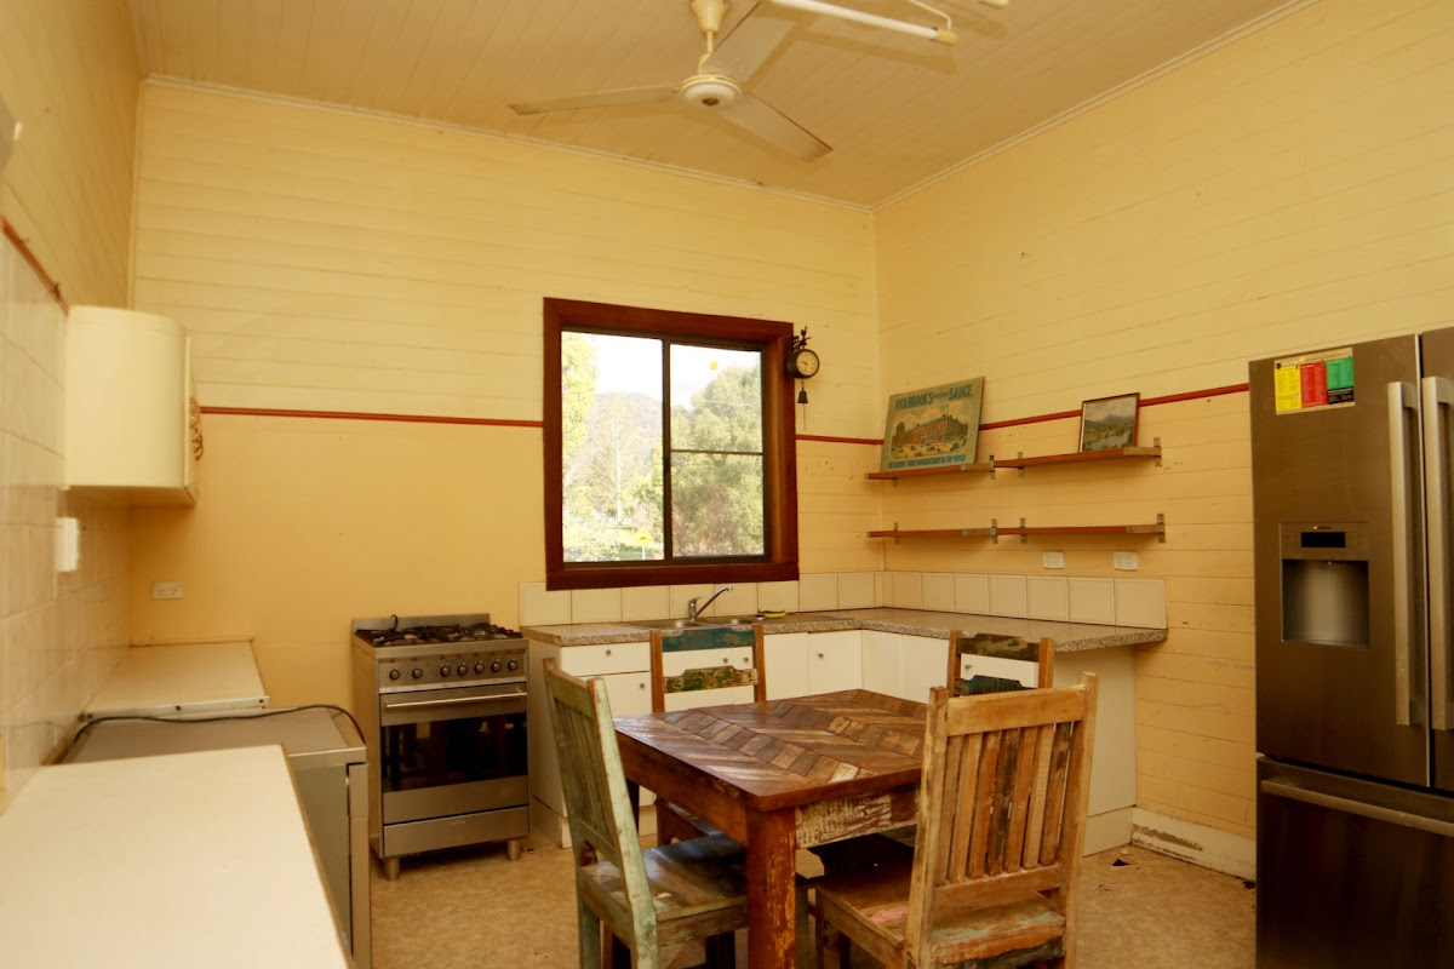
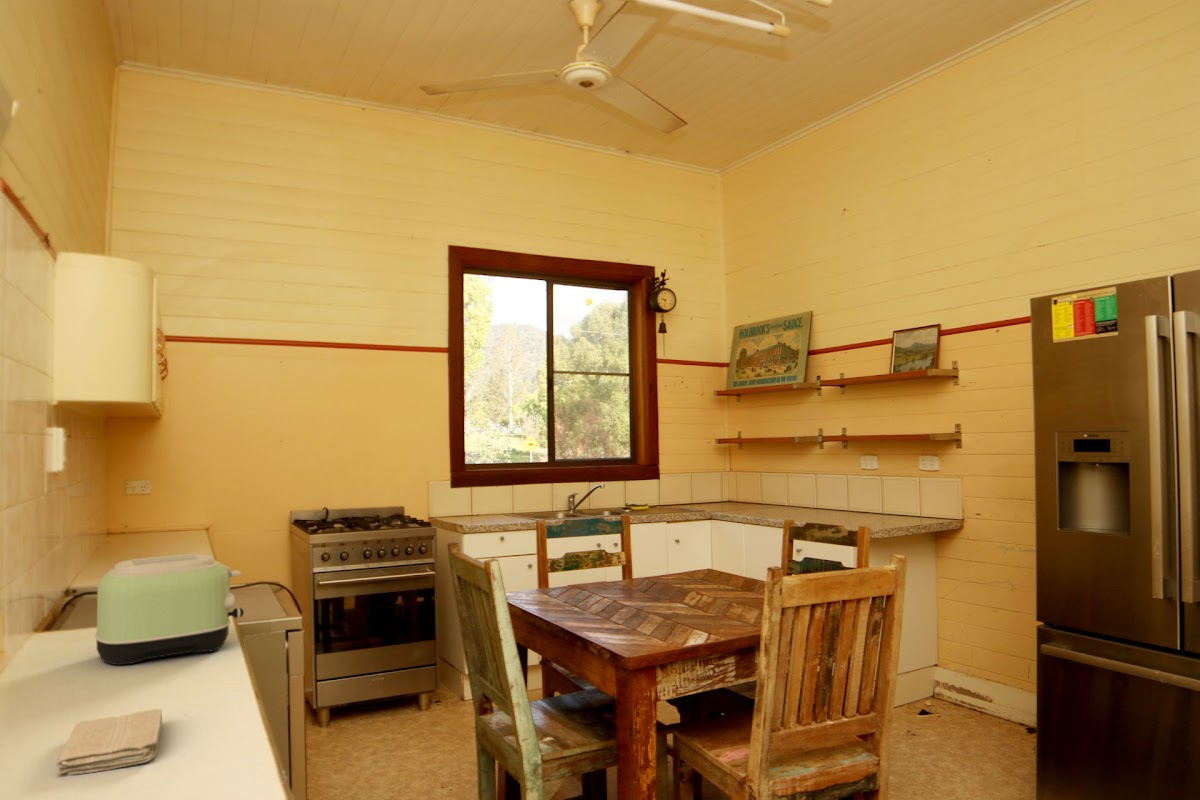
+ washcloth (113, 739)
+ toaster (170, 605)
